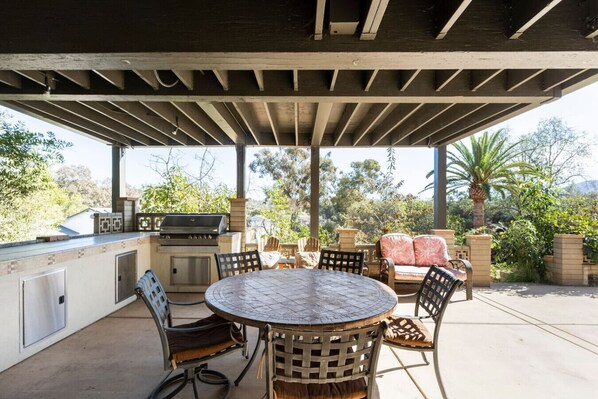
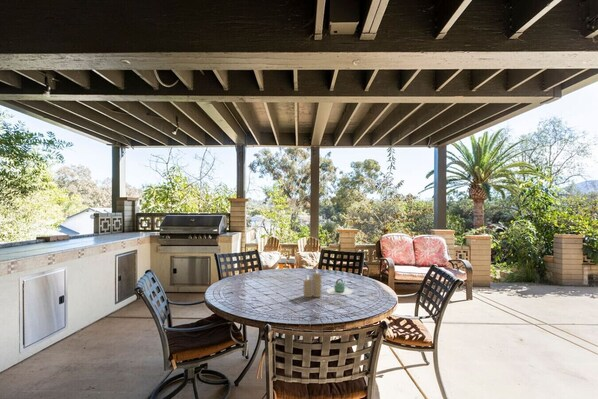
+ candle (311, 282)
+ teapot (339, 285)
